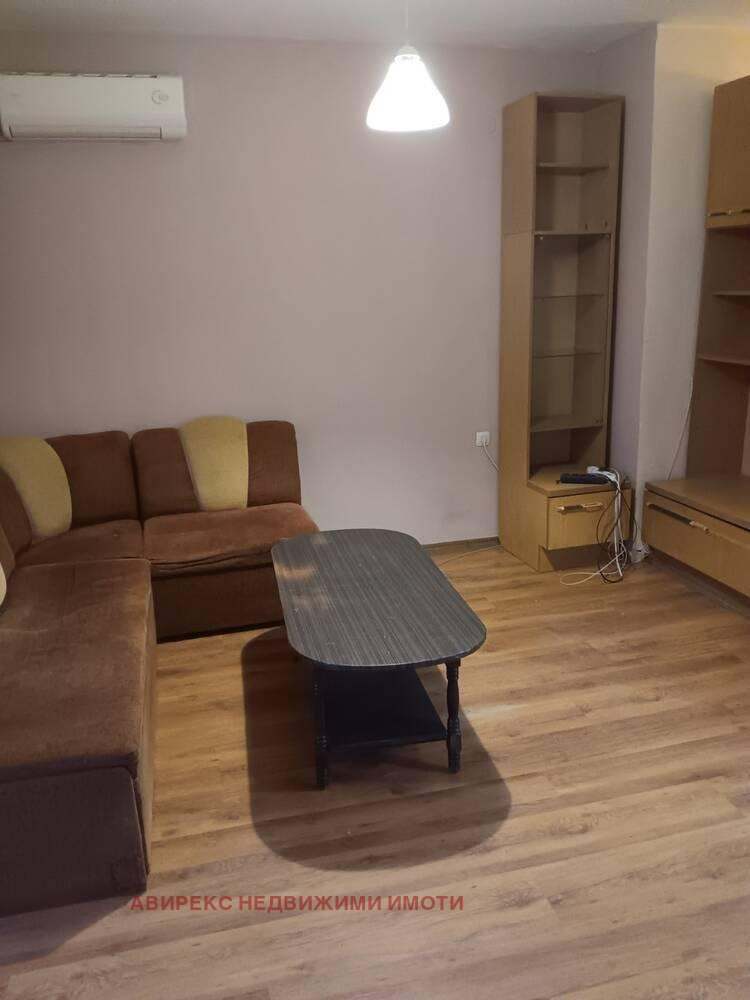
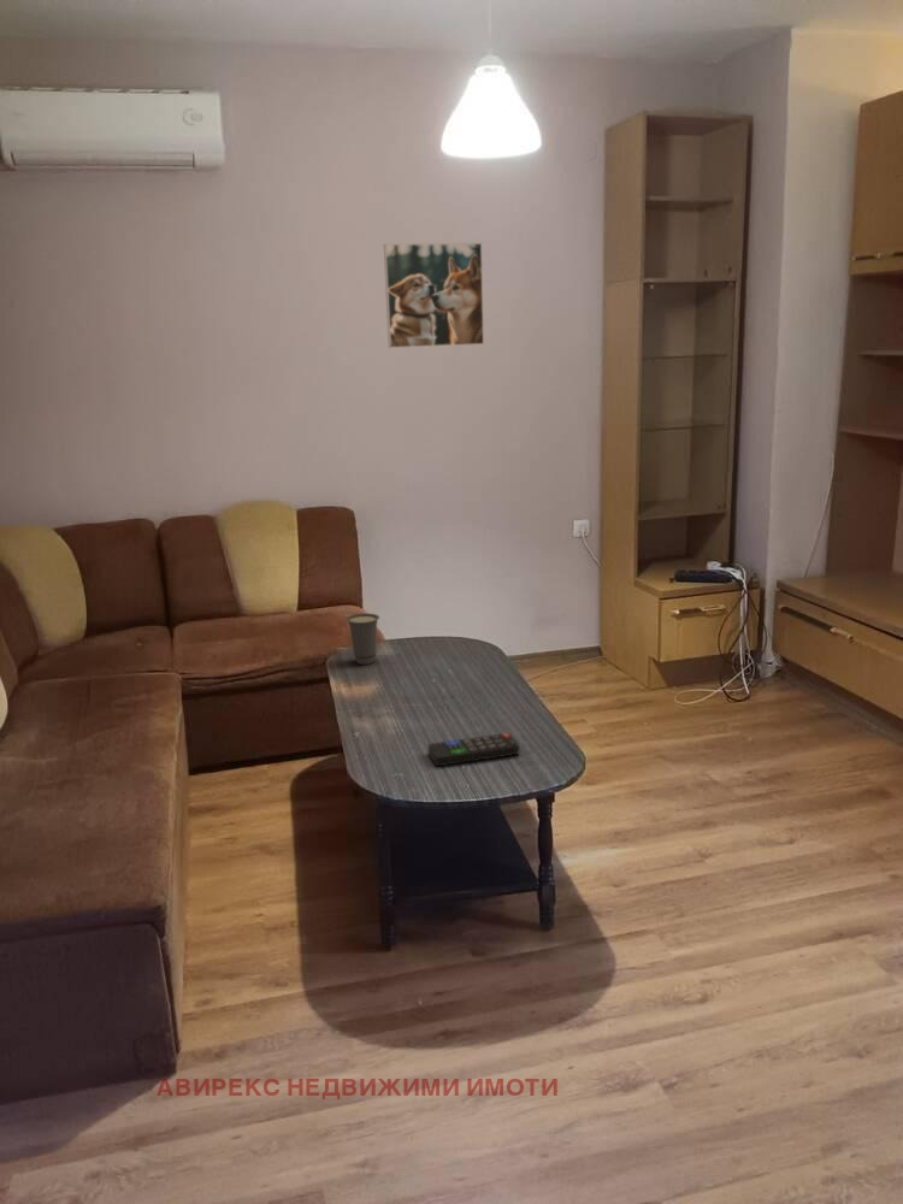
+ remote control (473, 748)
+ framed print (435, 295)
+ cup (364, 639)
